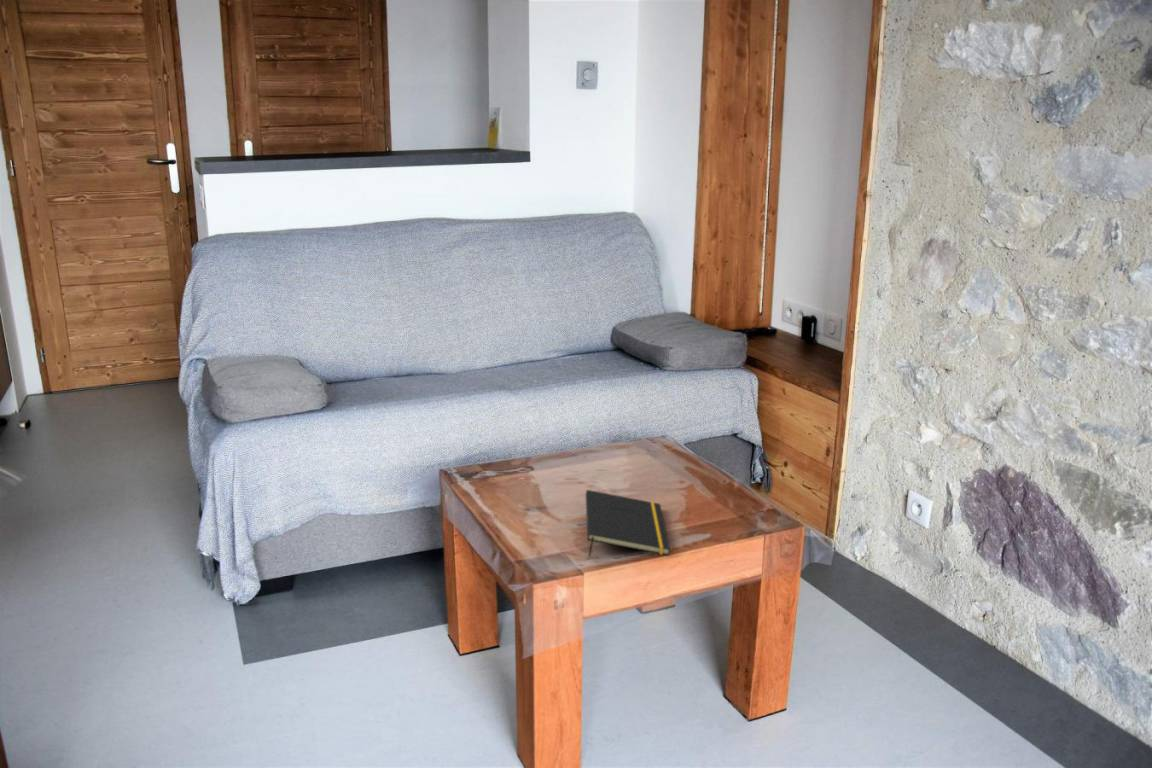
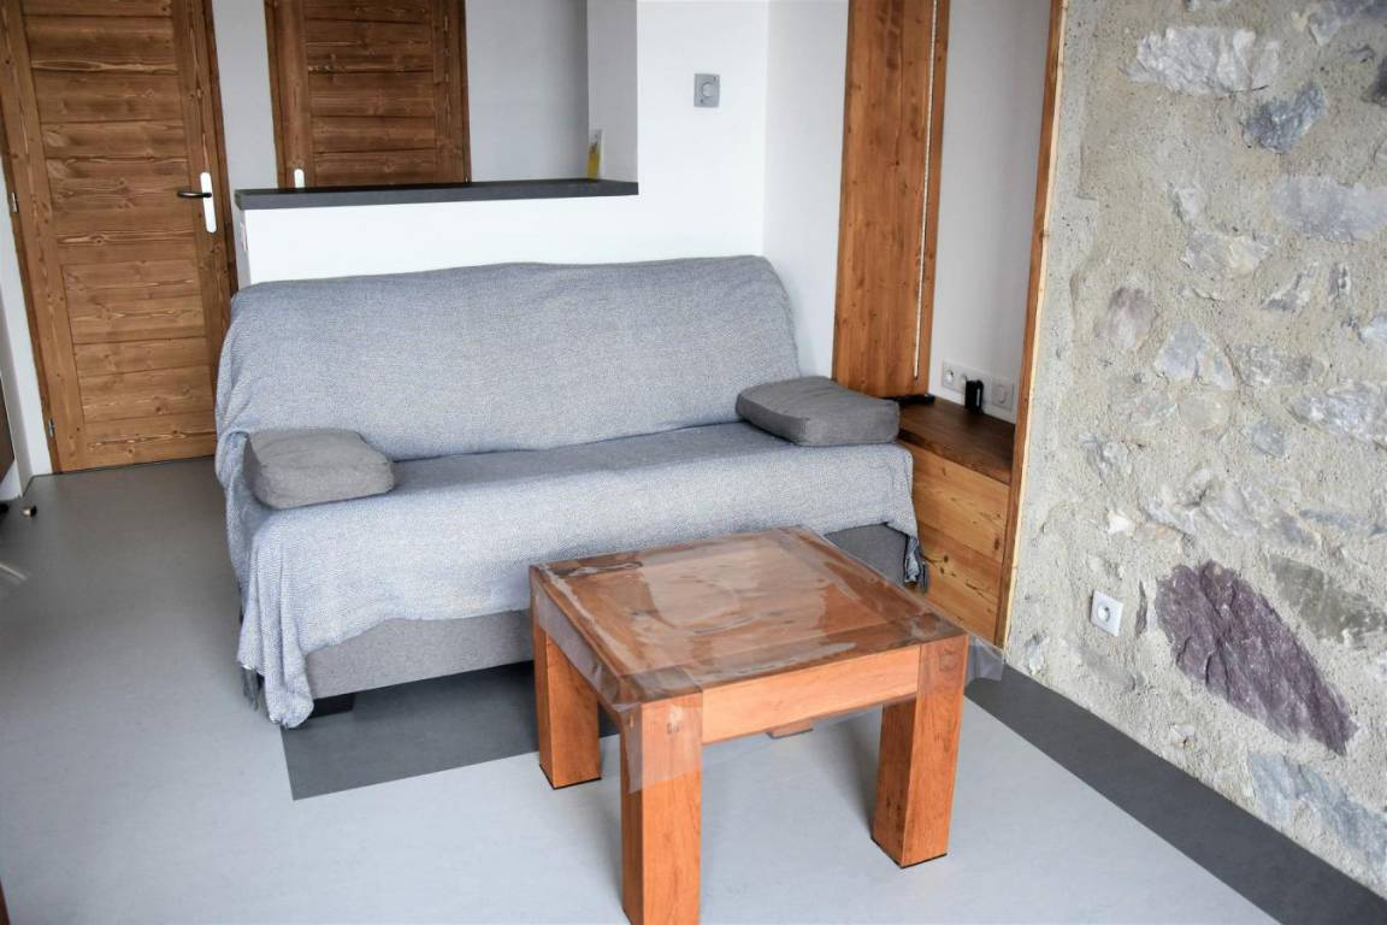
- notepad (625, 520)
